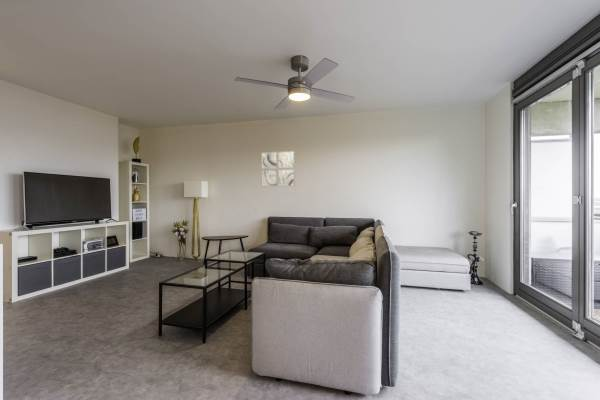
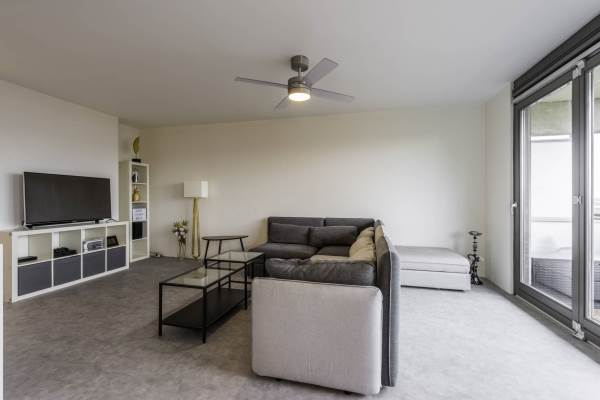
- wall art (277, 168)
